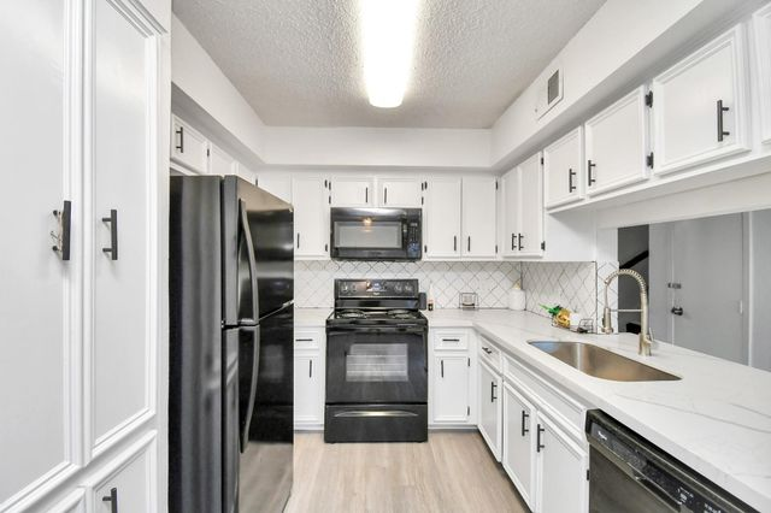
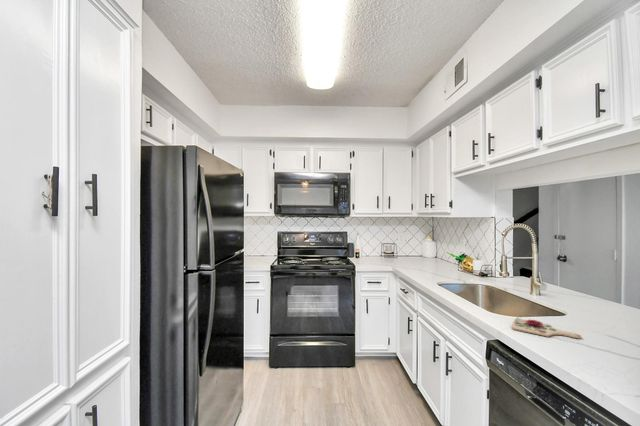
+ cutting board (545, 327)
